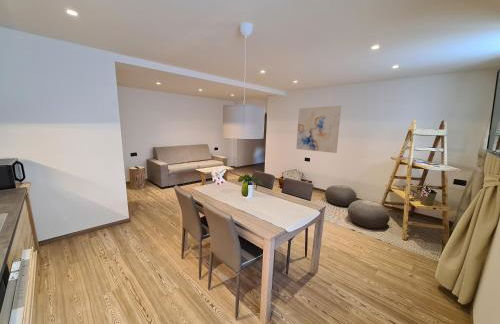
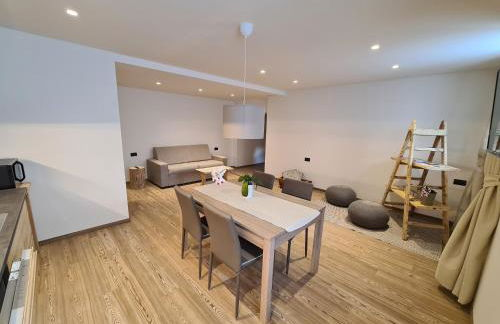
- wall art (316, 129)
